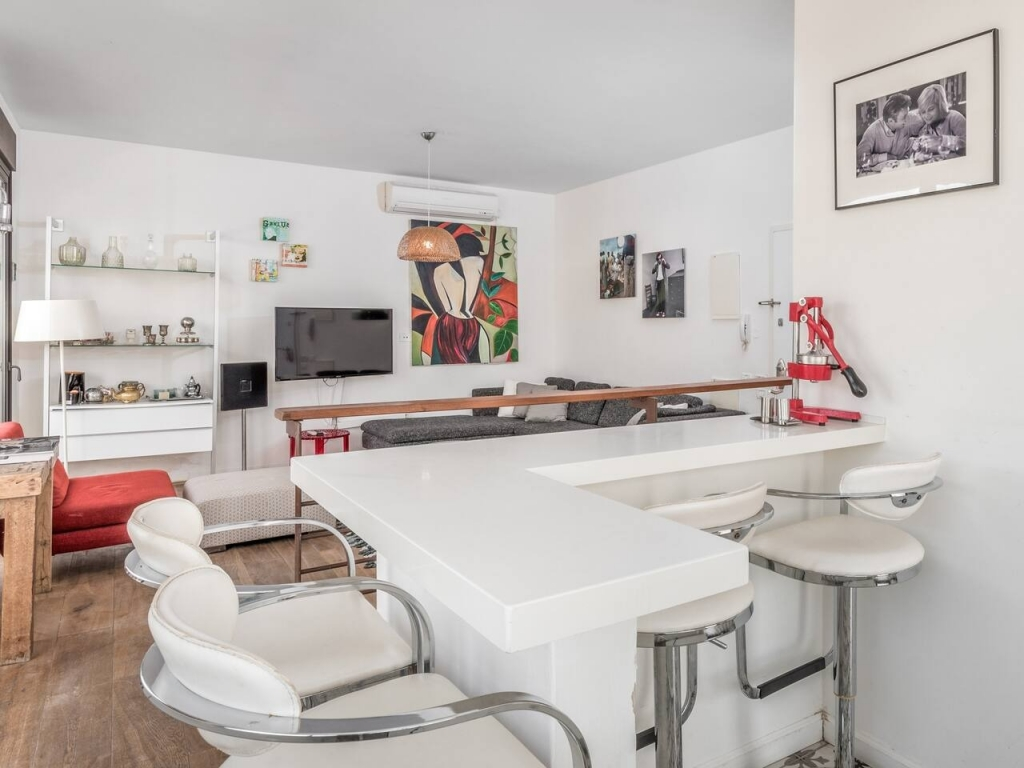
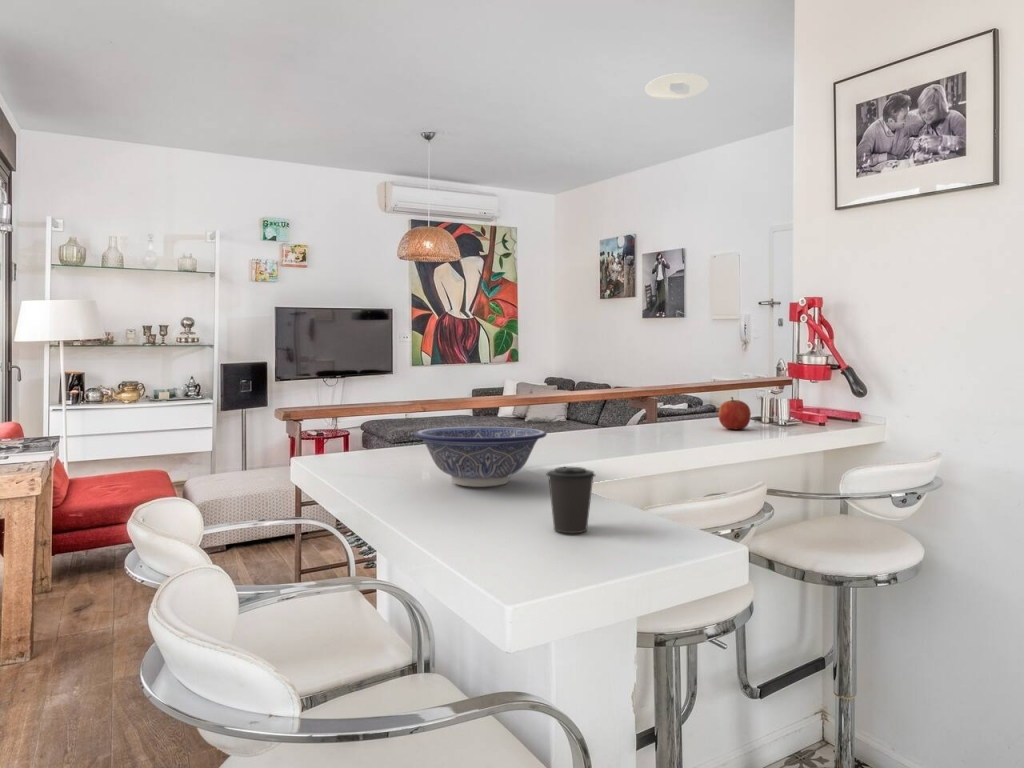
+ recessed light (676, 83)
+ apple (734, 413)
+ coffee cup (570, 498)
+ decorative bowl (480, 456)
